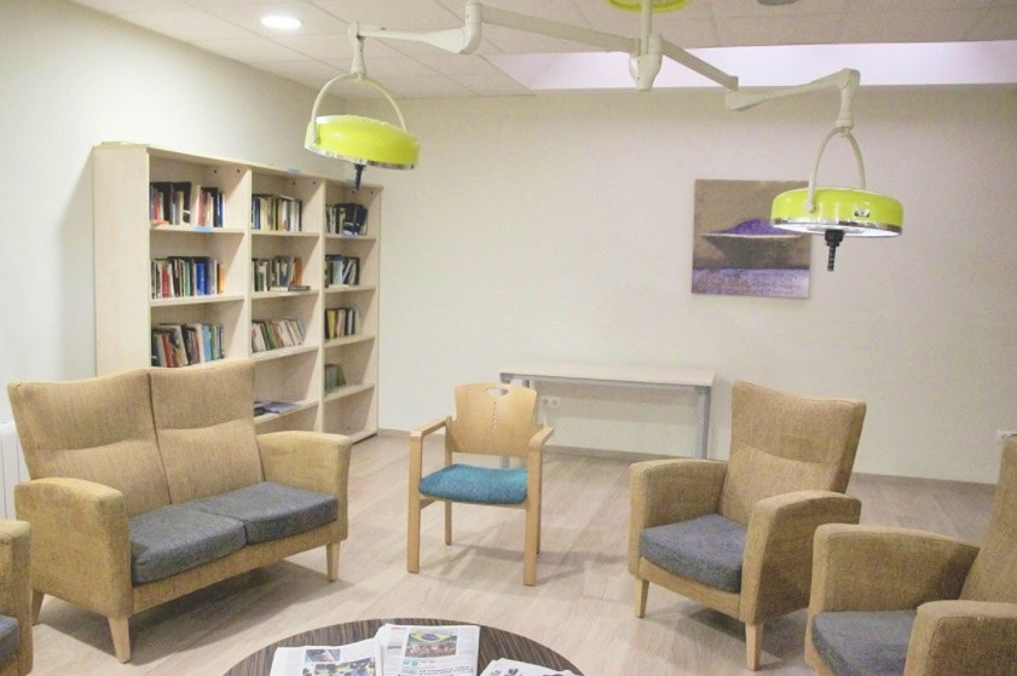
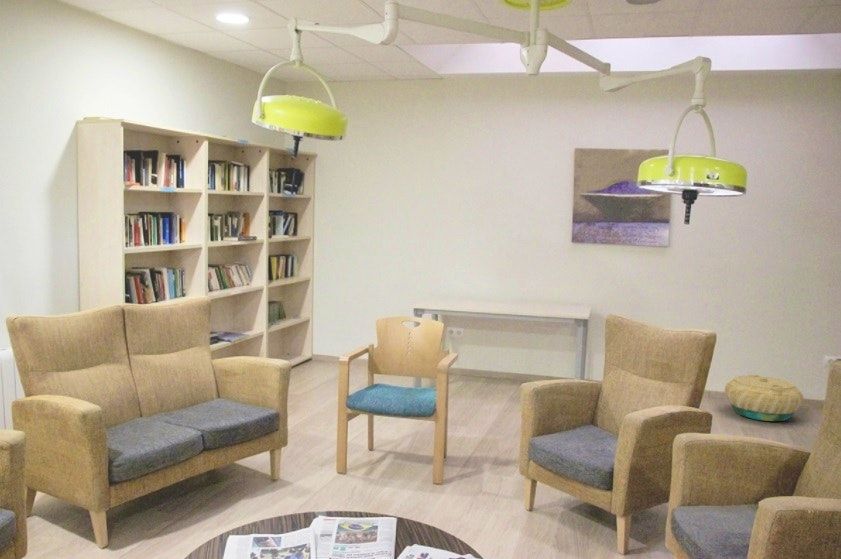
+ basket (762, 396)
